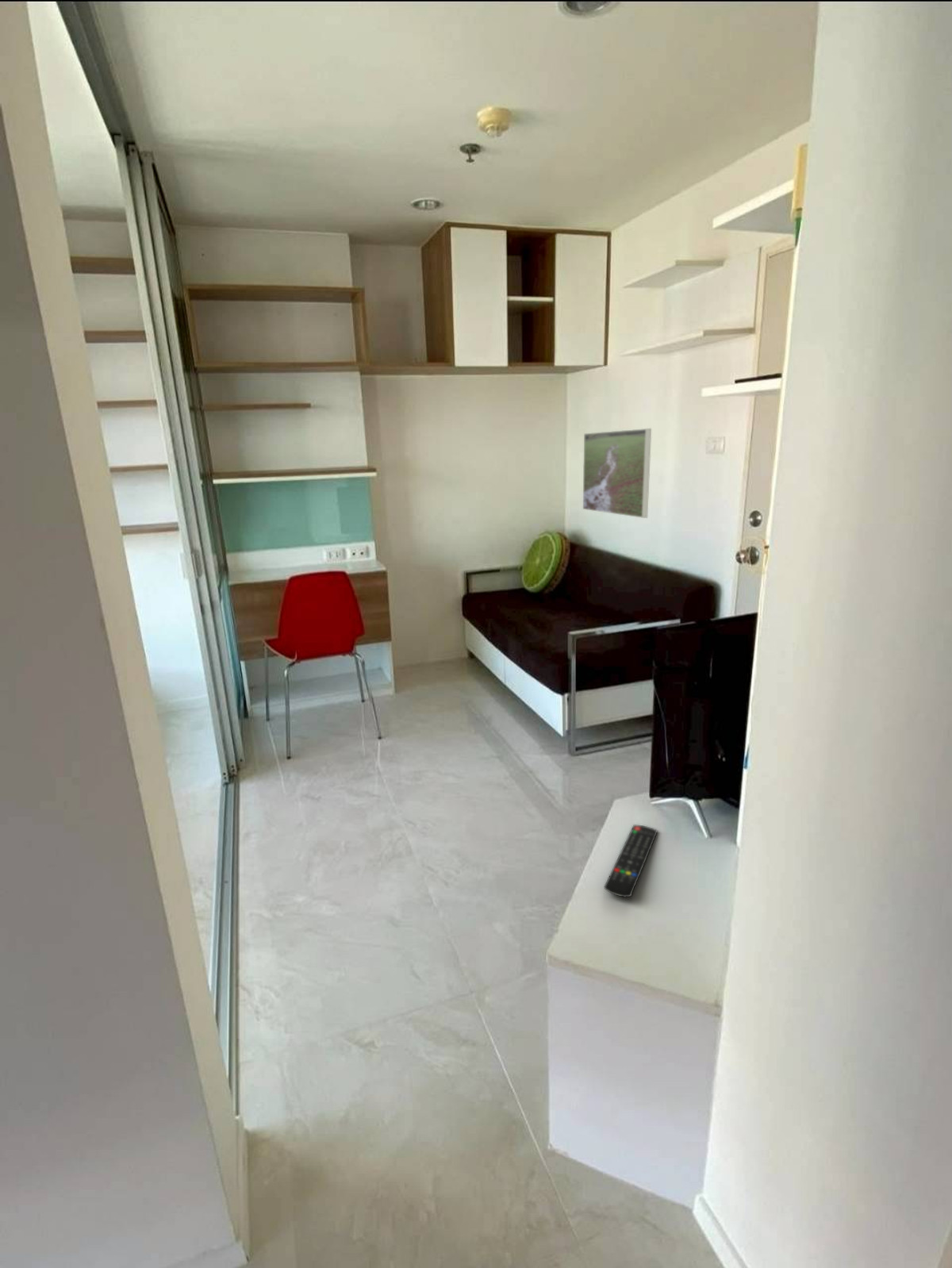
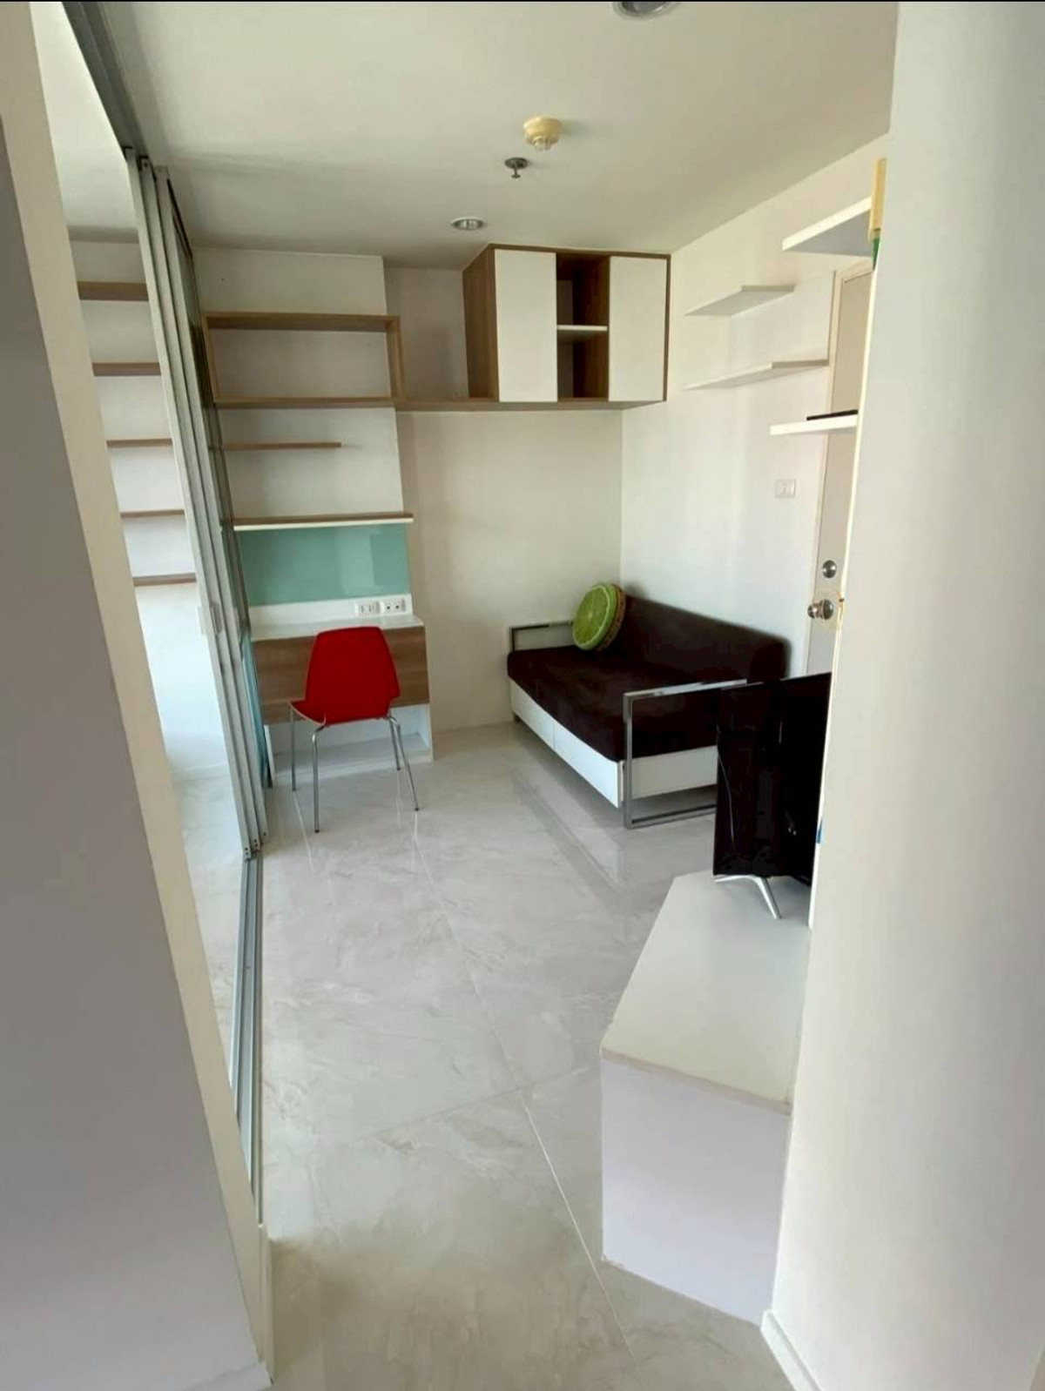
- remote control (632, 858)
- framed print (613, 472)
